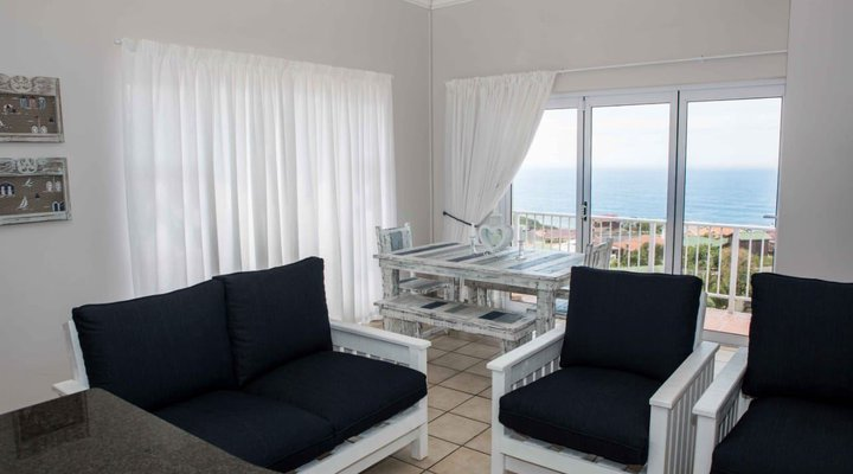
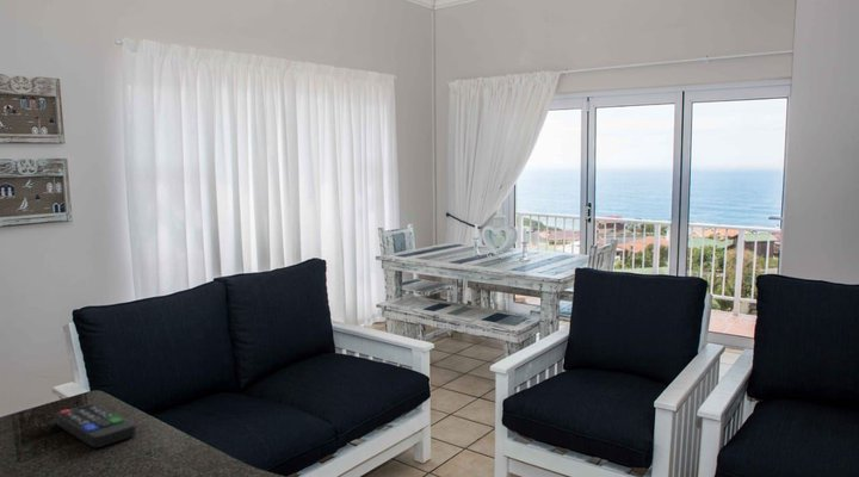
+ remote control (94, 422)
